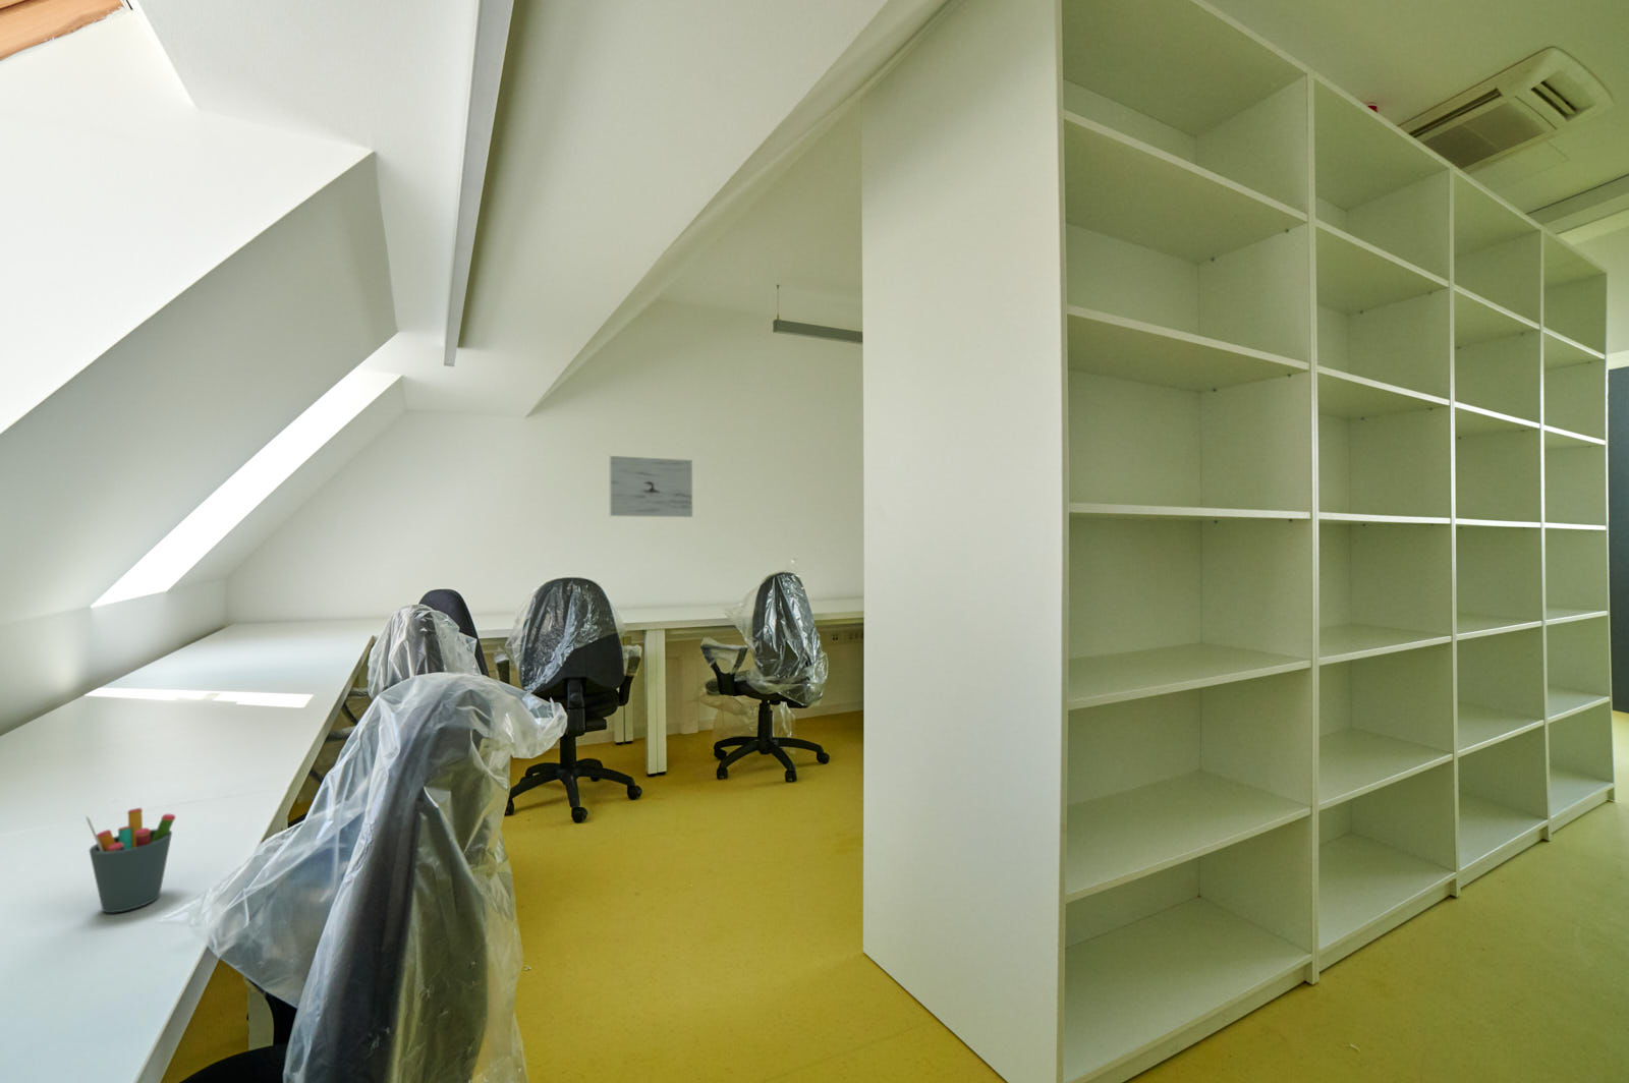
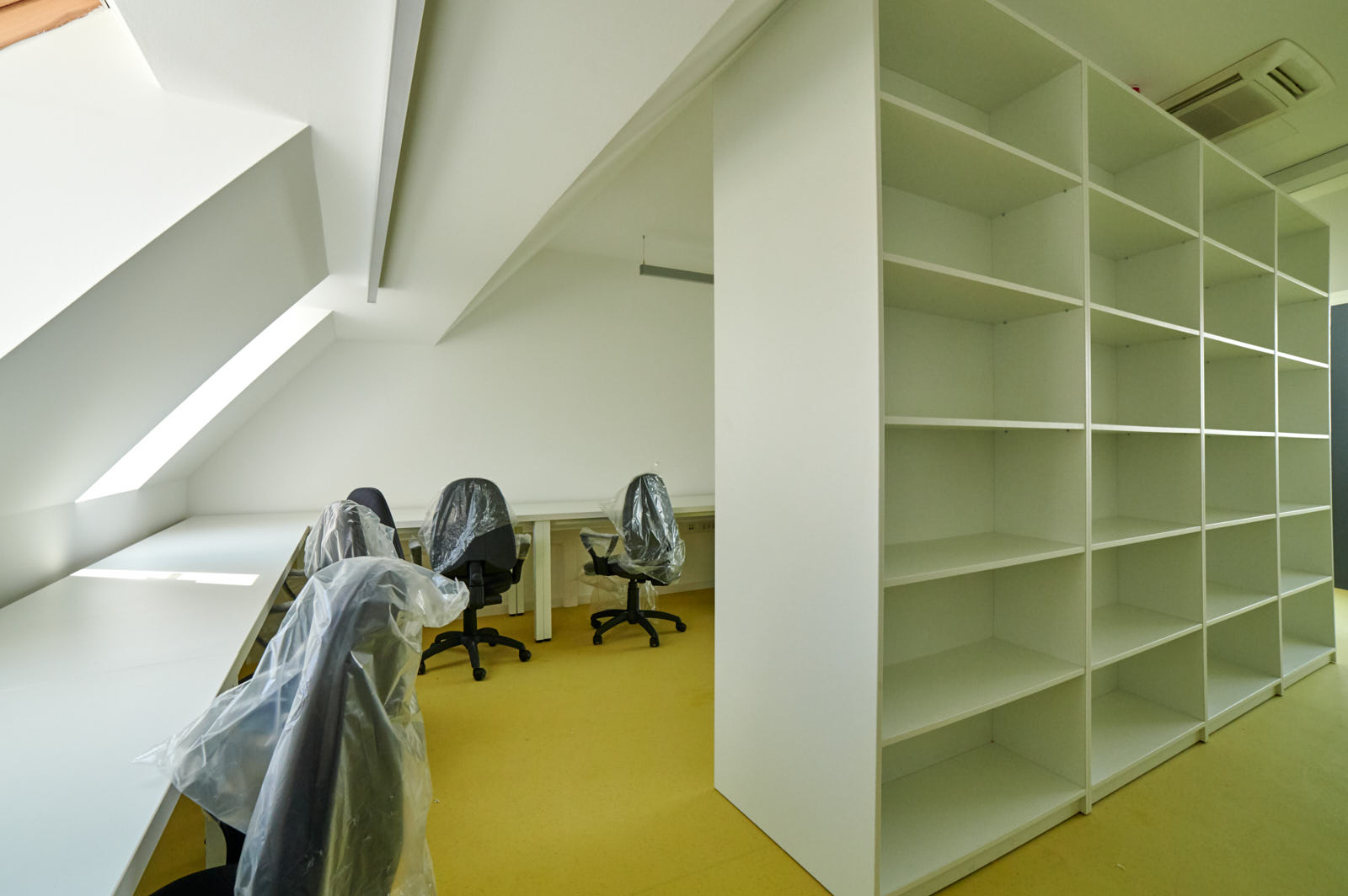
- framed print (651, 487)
- pen holder (132, 855)
